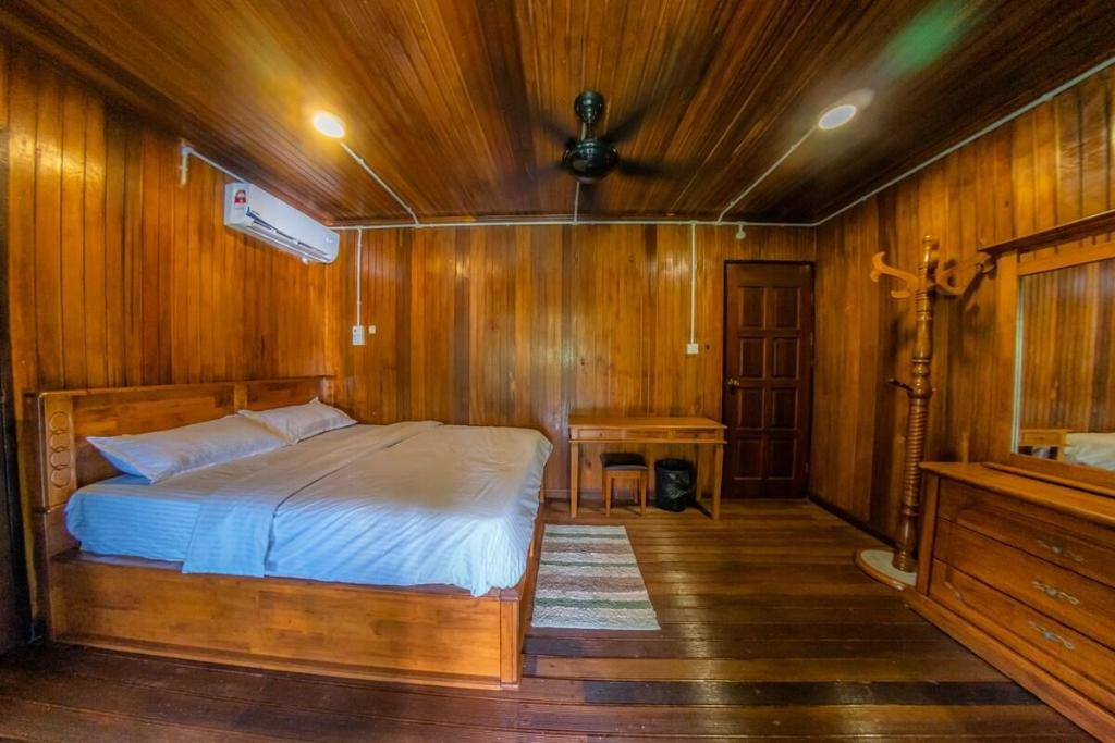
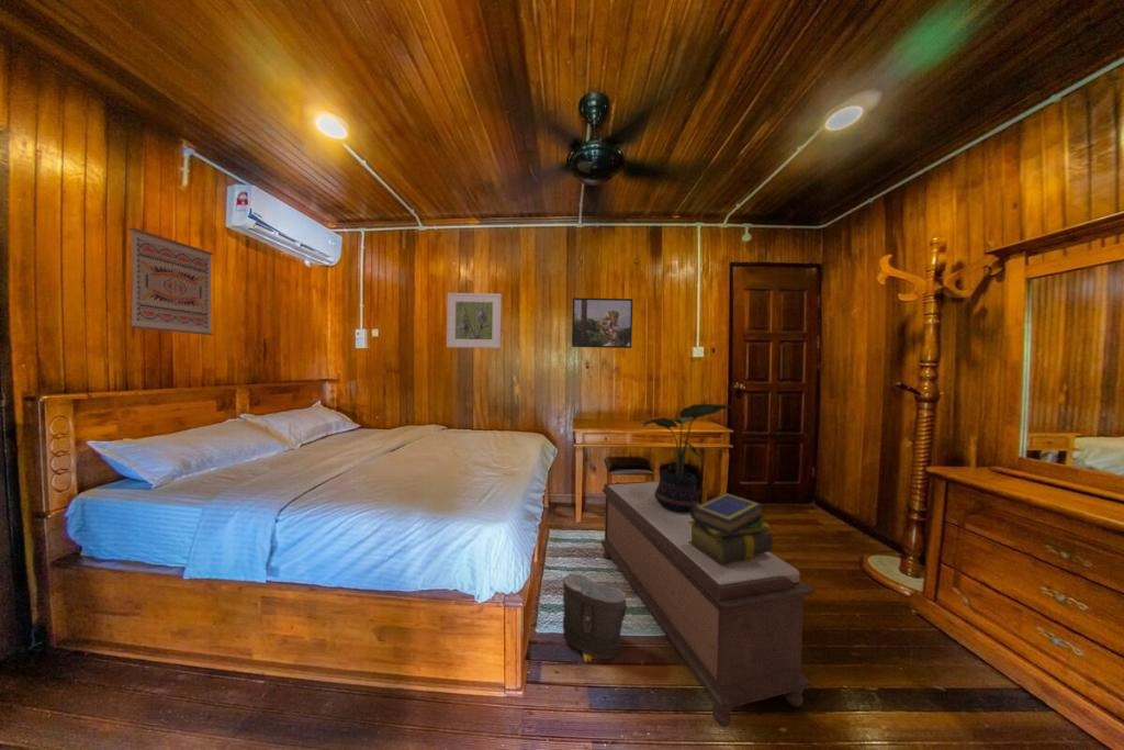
+ bench (676, 563)
+ wall art (175, 287)
+ stack of books (729, 526)
+ bag (592, 613)
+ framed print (473, 321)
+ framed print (602, 323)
+ potted plant (677, 454)
